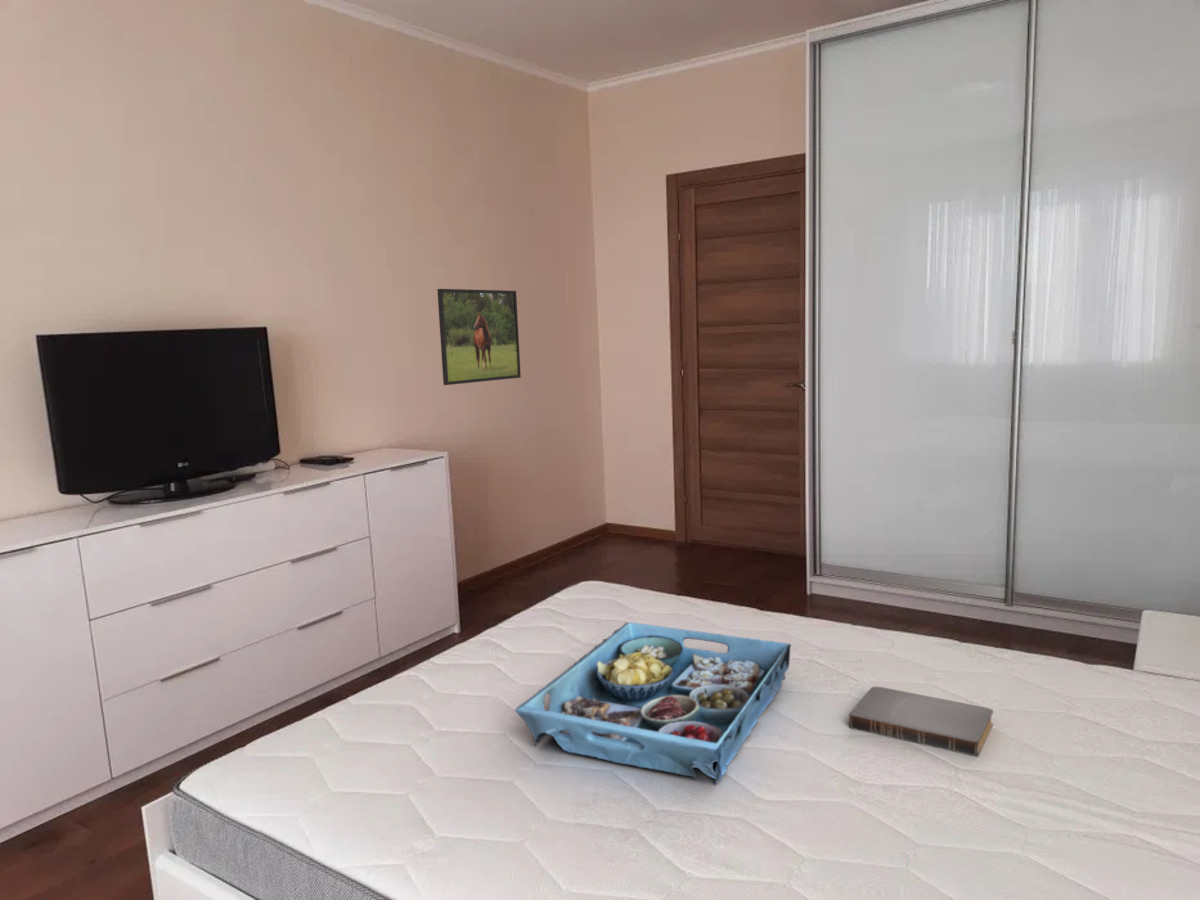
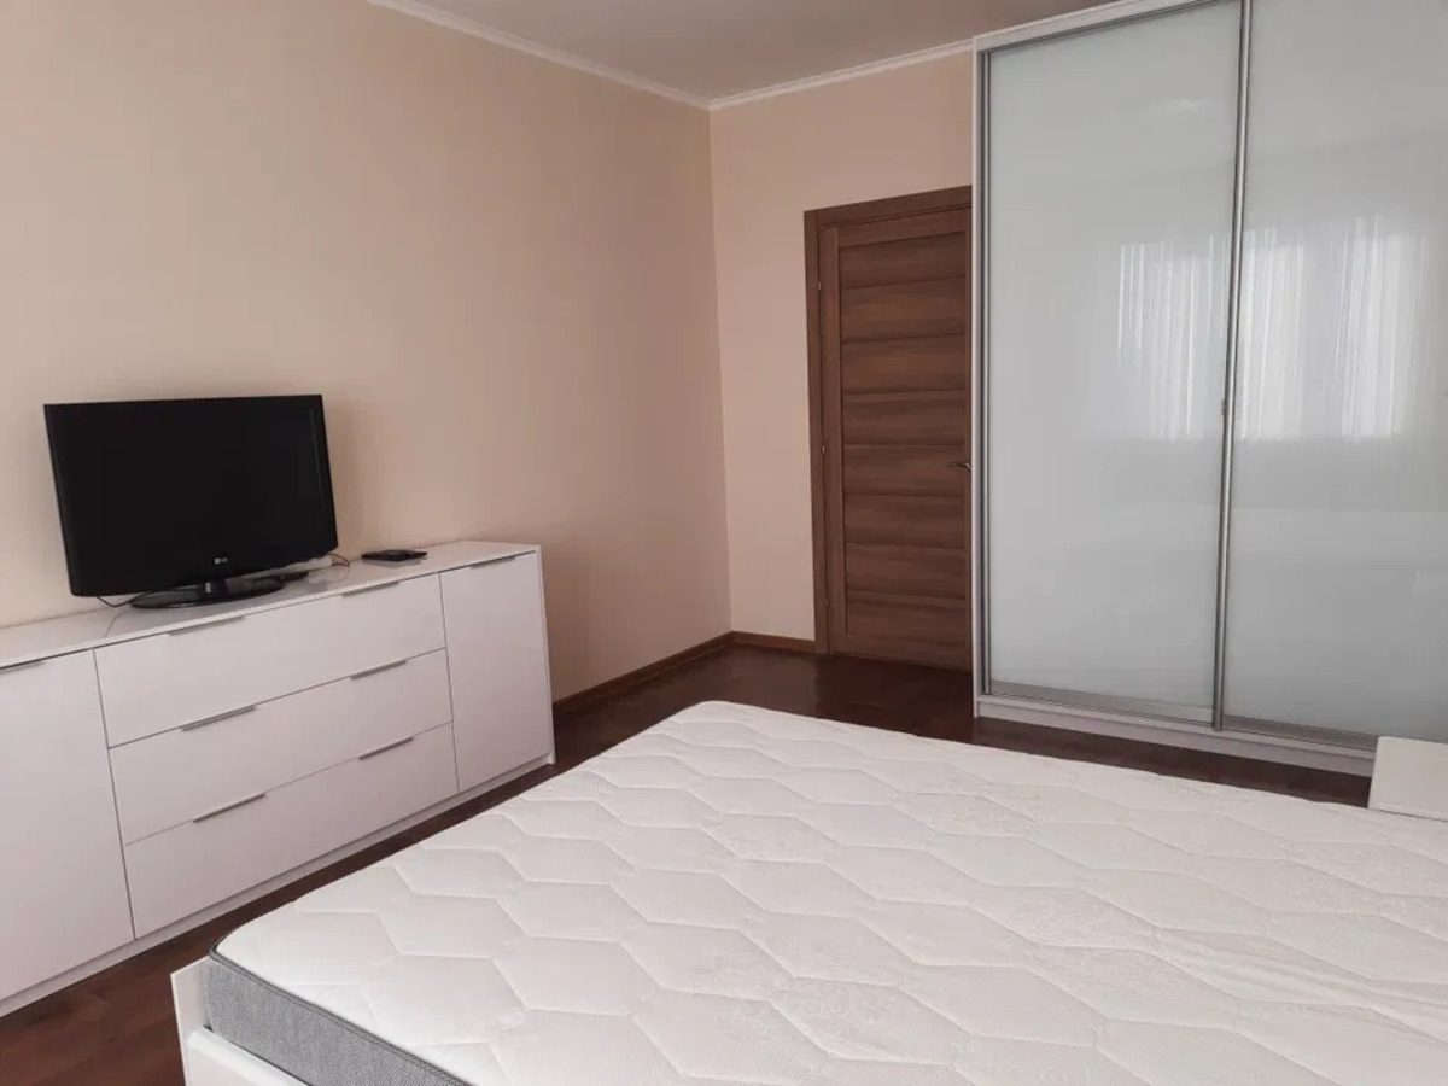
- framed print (481, 335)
- serving tray (663, 689)
- book (921, 718)
